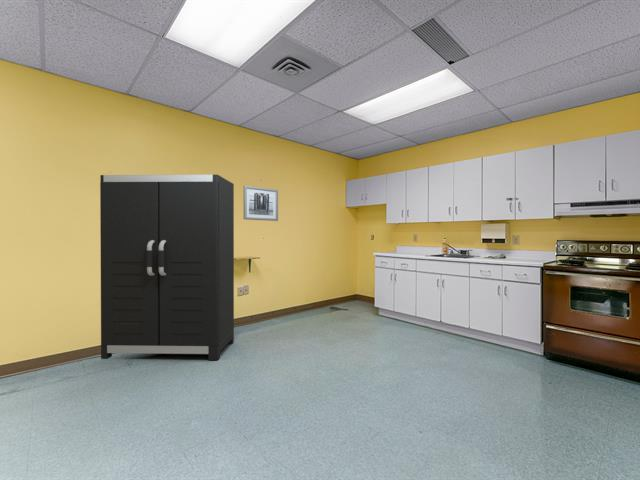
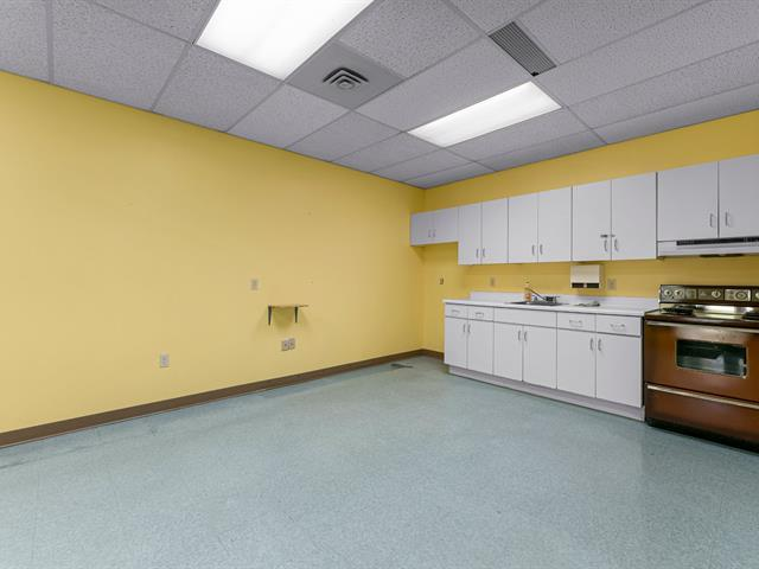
- storage cabinet (171, 264)
- wall art (261, 204)
